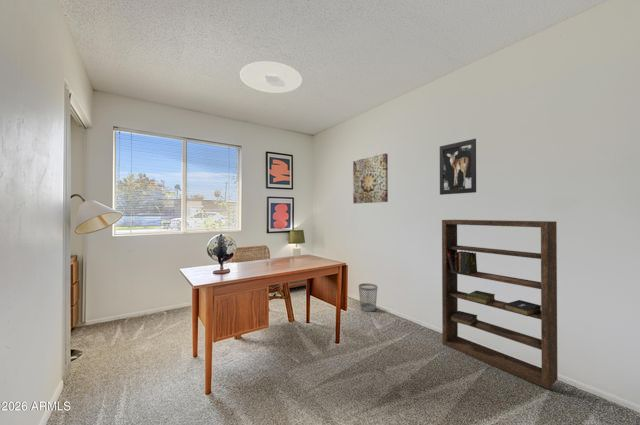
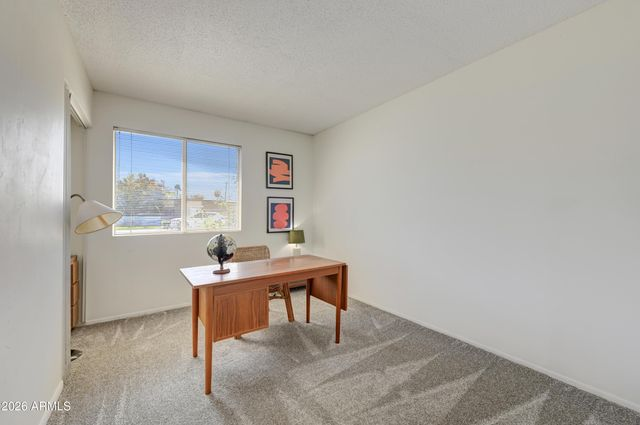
- ceiling light (271, 76)
- wall art (369, 180)
- wall art (456, 168)
- wastebasket (368, 297)
- bookshelf (490, 293)
